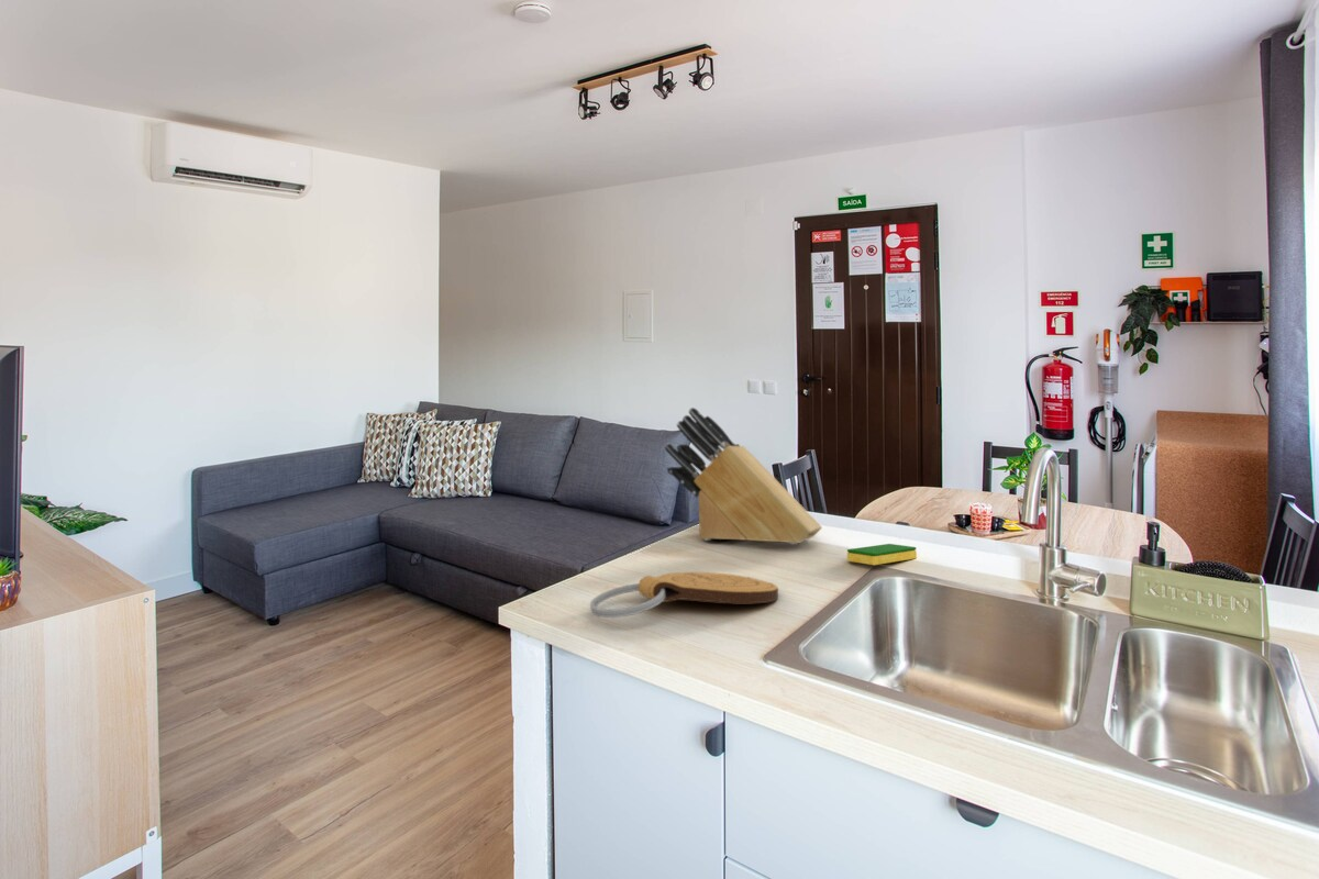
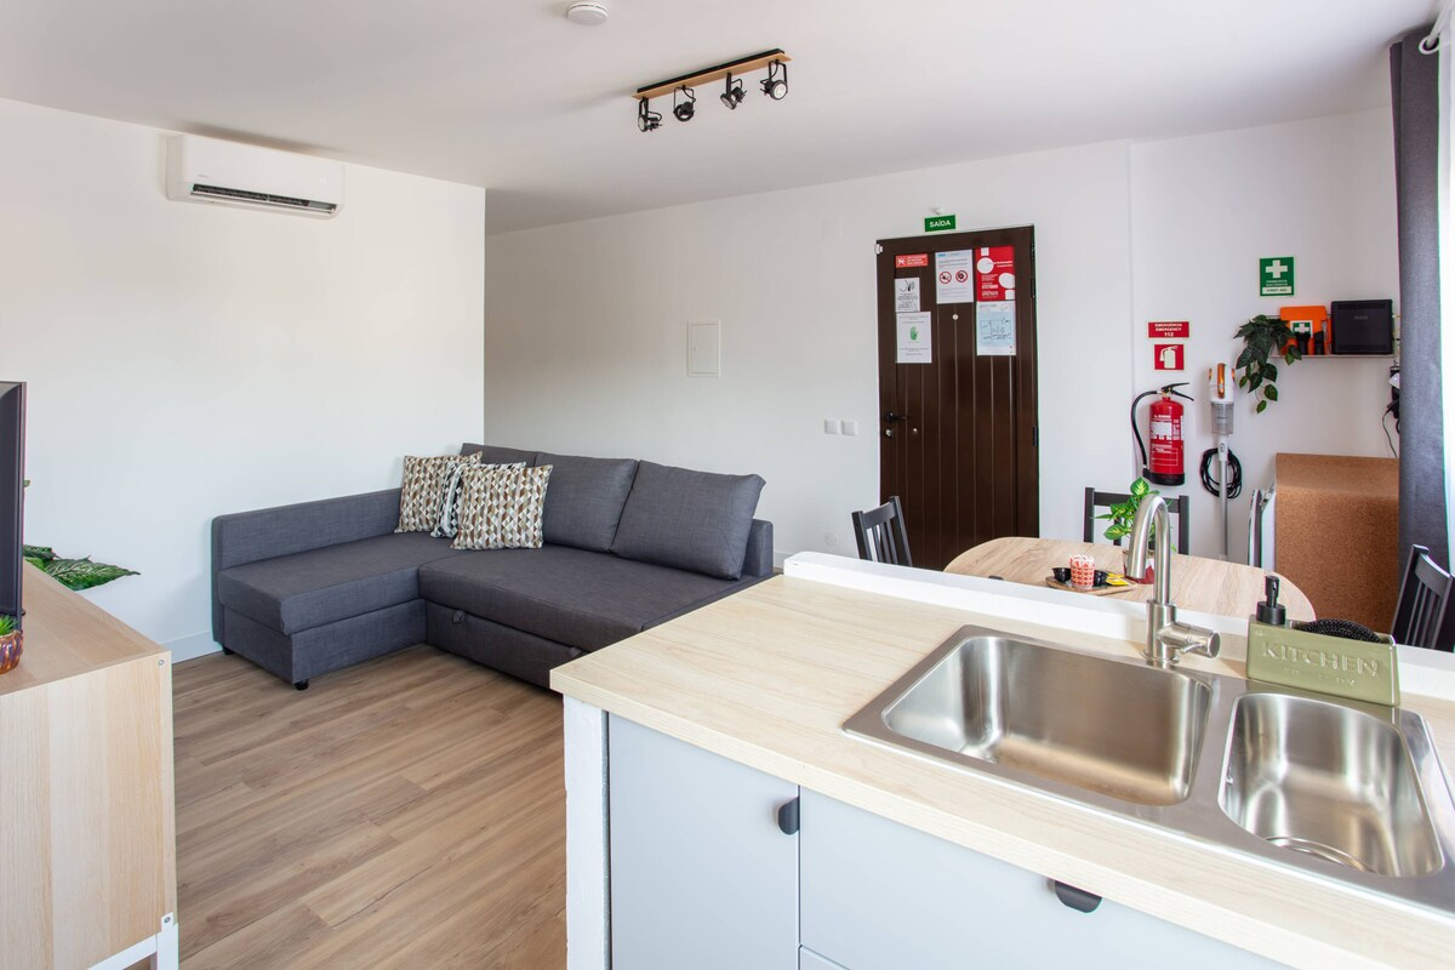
- dish sponge (882, 554)
- key chain (681, 588)
- knife block (740, 472)
